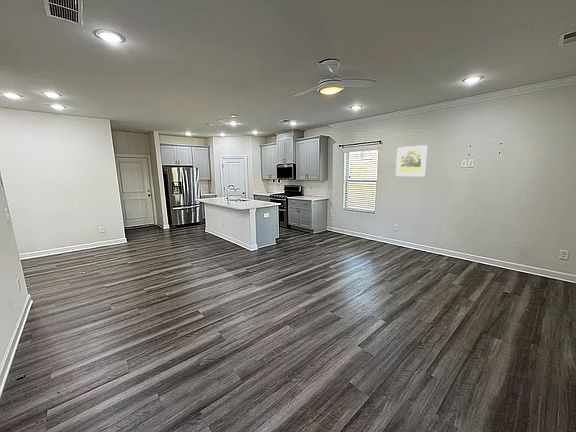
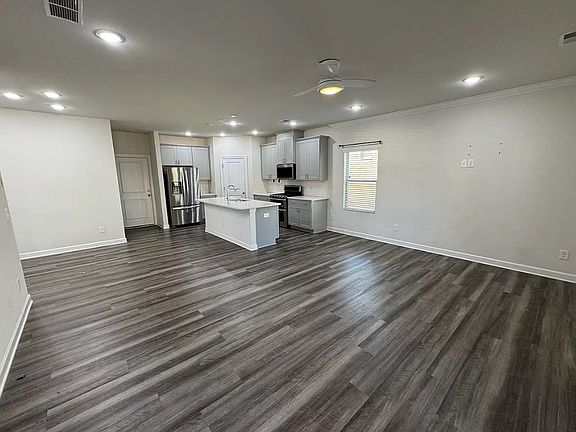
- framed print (410, 161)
